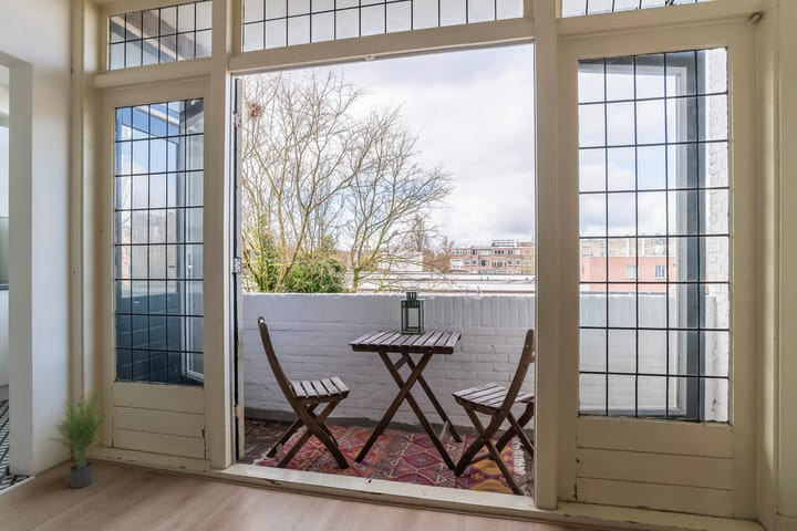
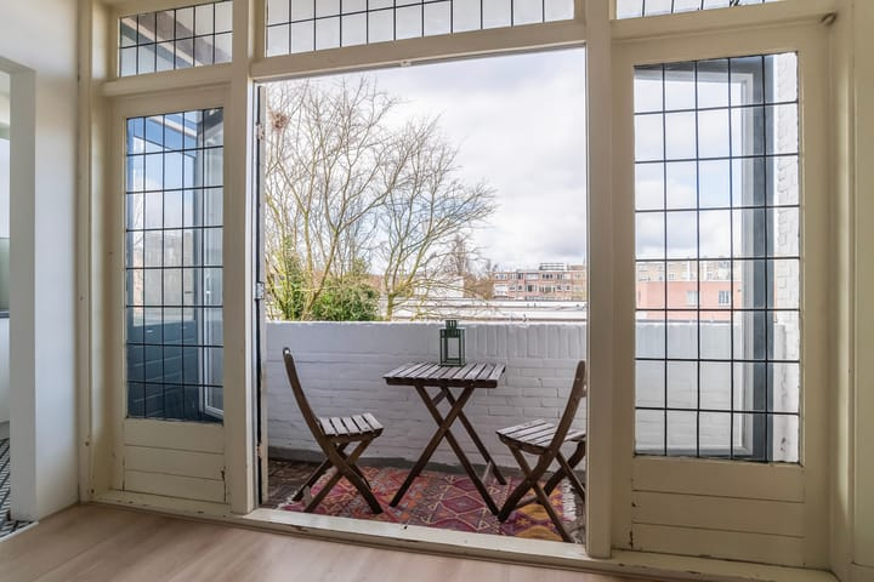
- potted plant (76, 441)
